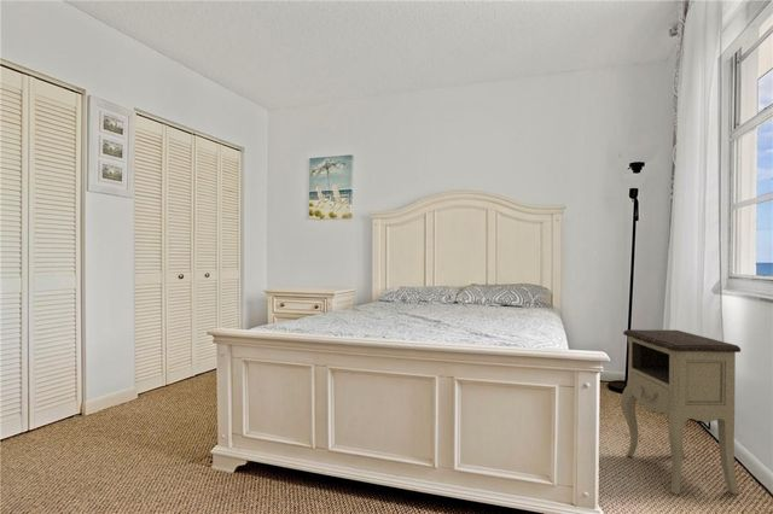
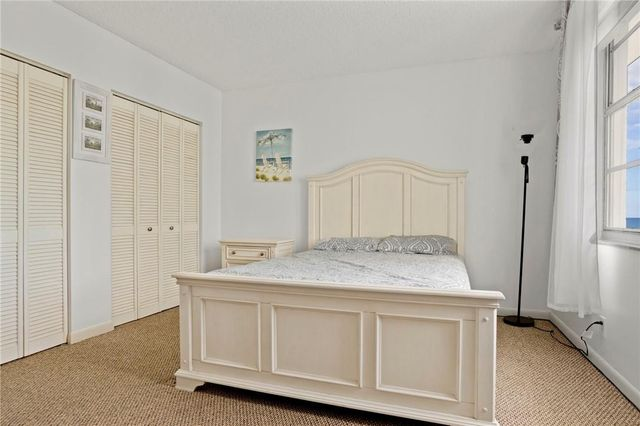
- nightstand (675, 404)
